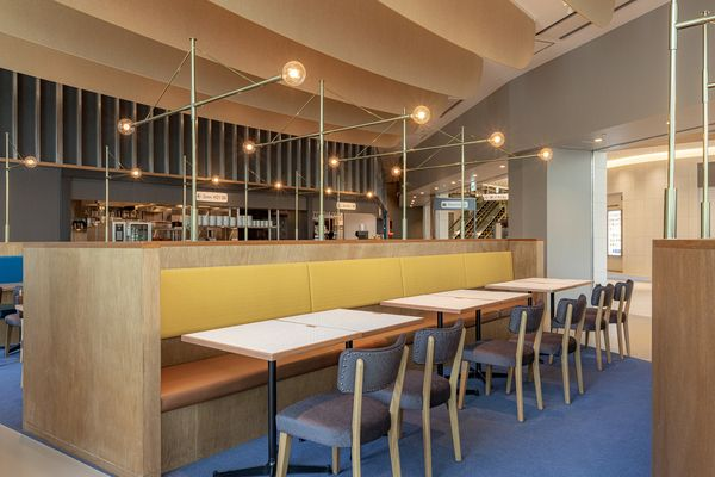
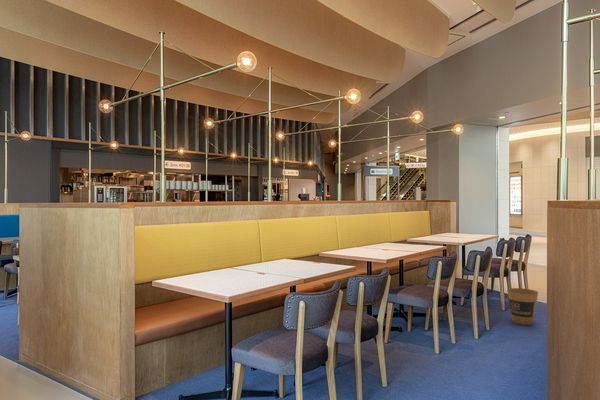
+ trash can (522, 306)
